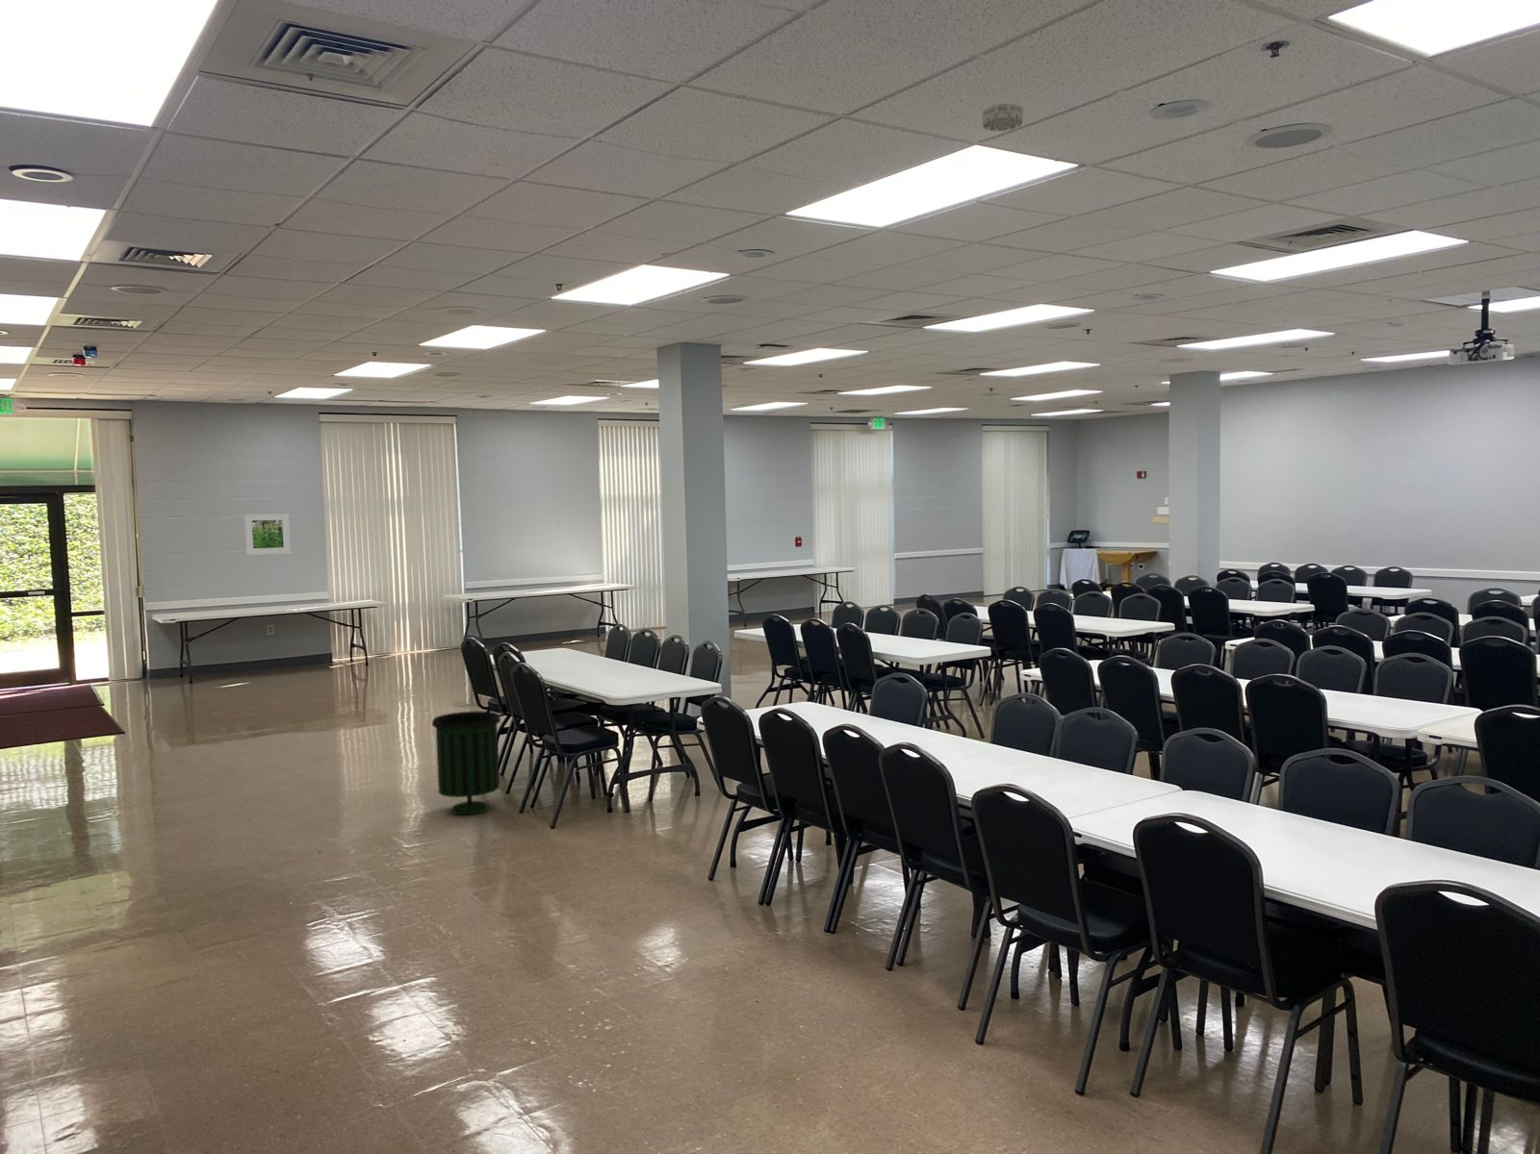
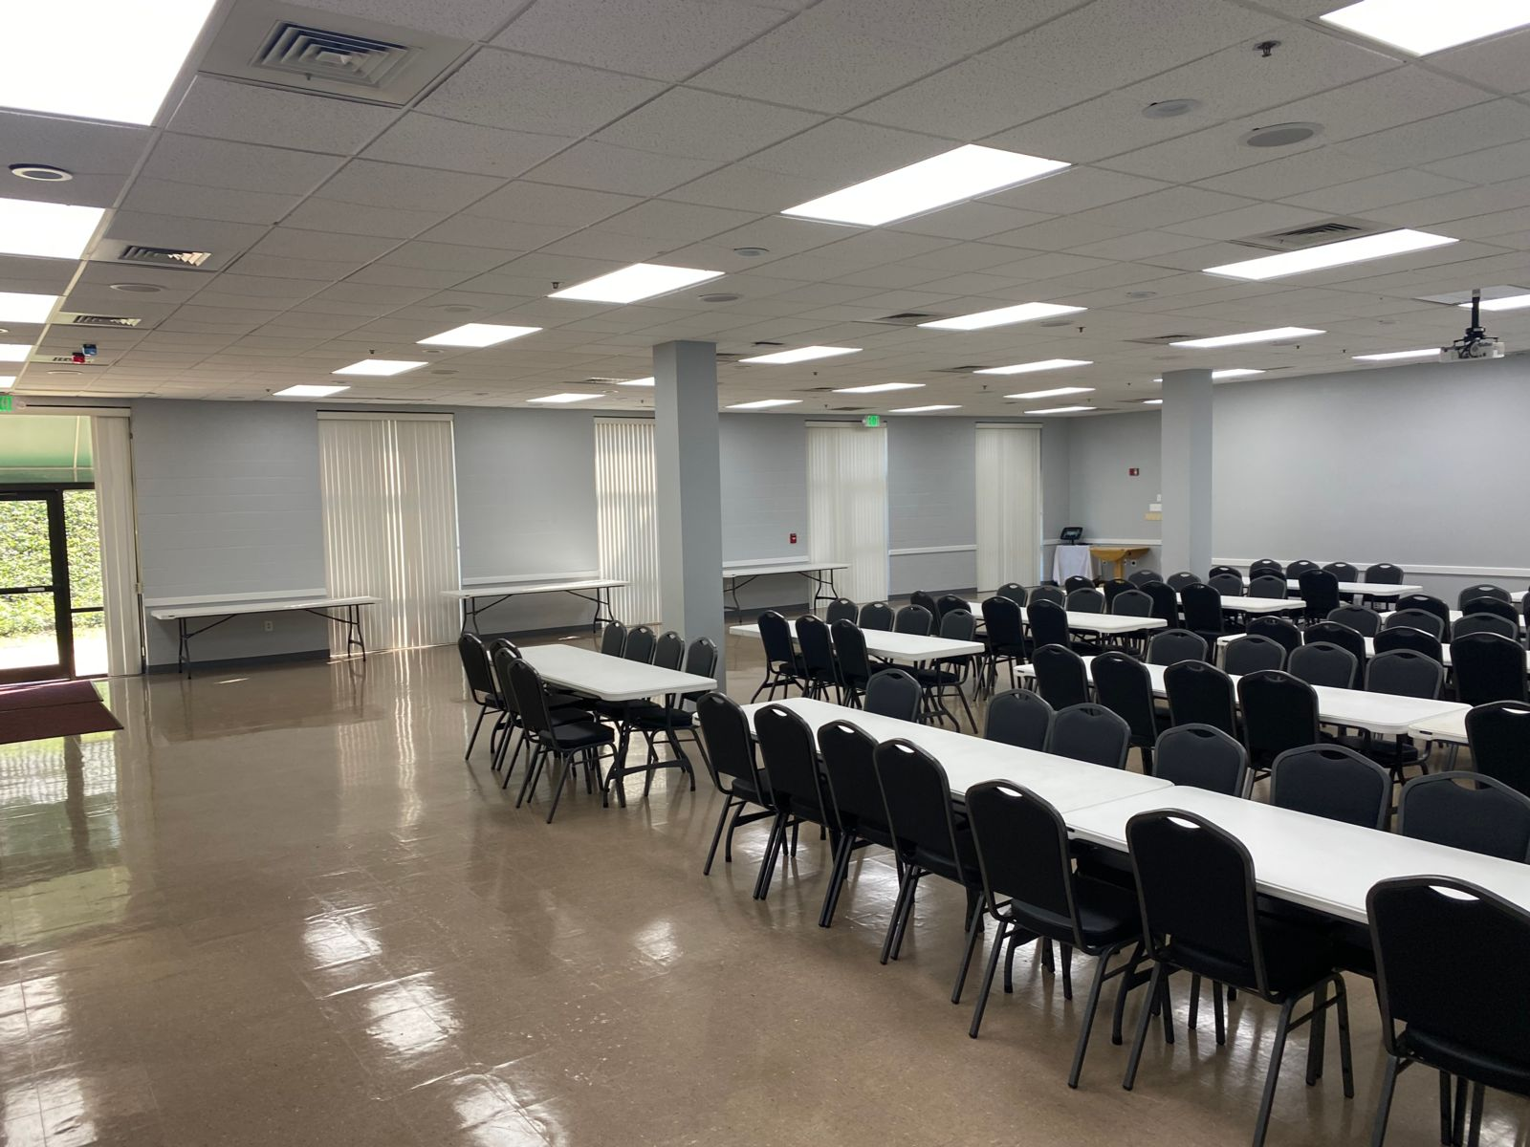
- trash can (468, 764)
- smoke detector (1002, 116)
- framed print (268, 533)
